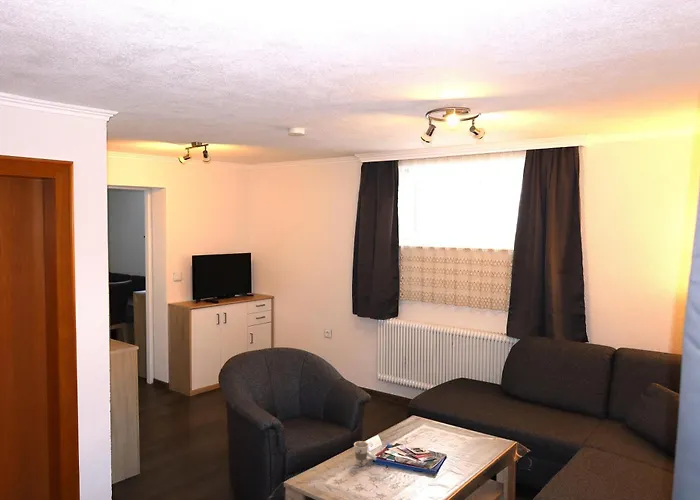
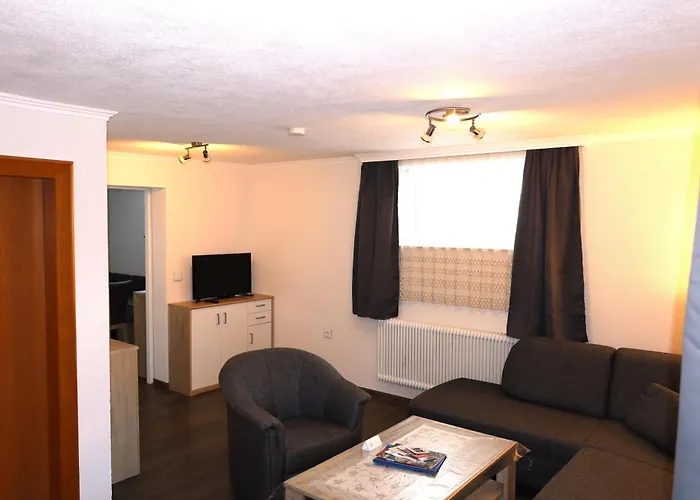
- cup (364, 452)
